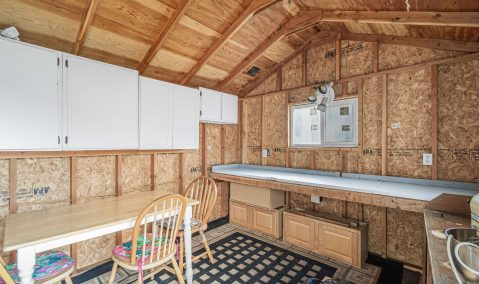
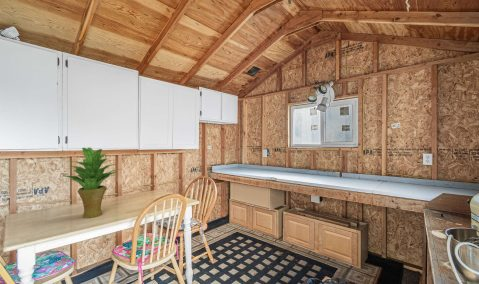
+ potted plant (93, 181)
